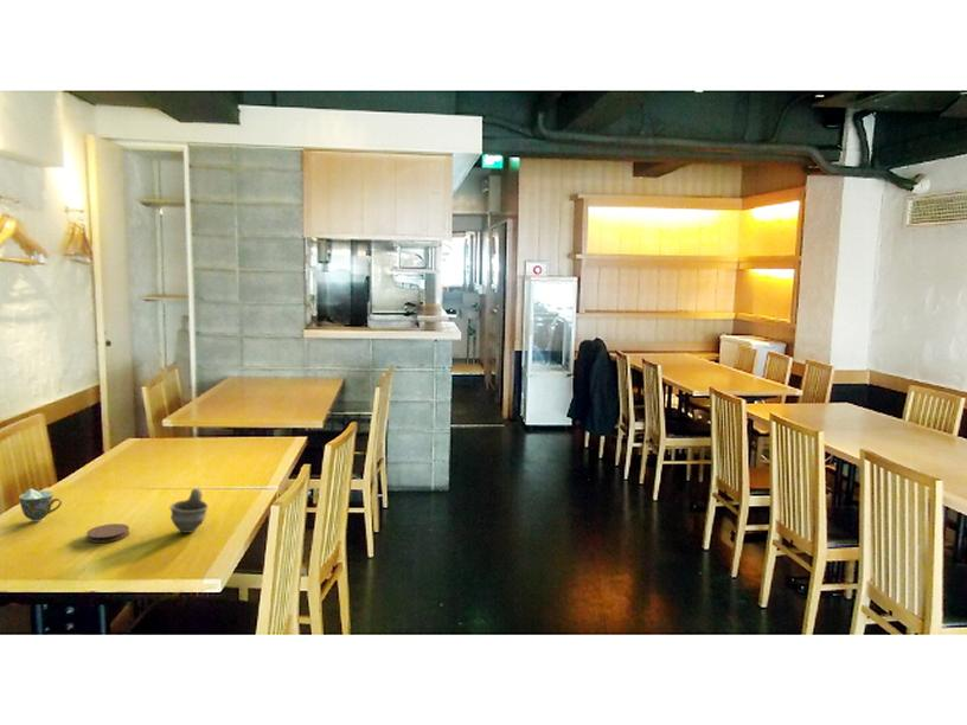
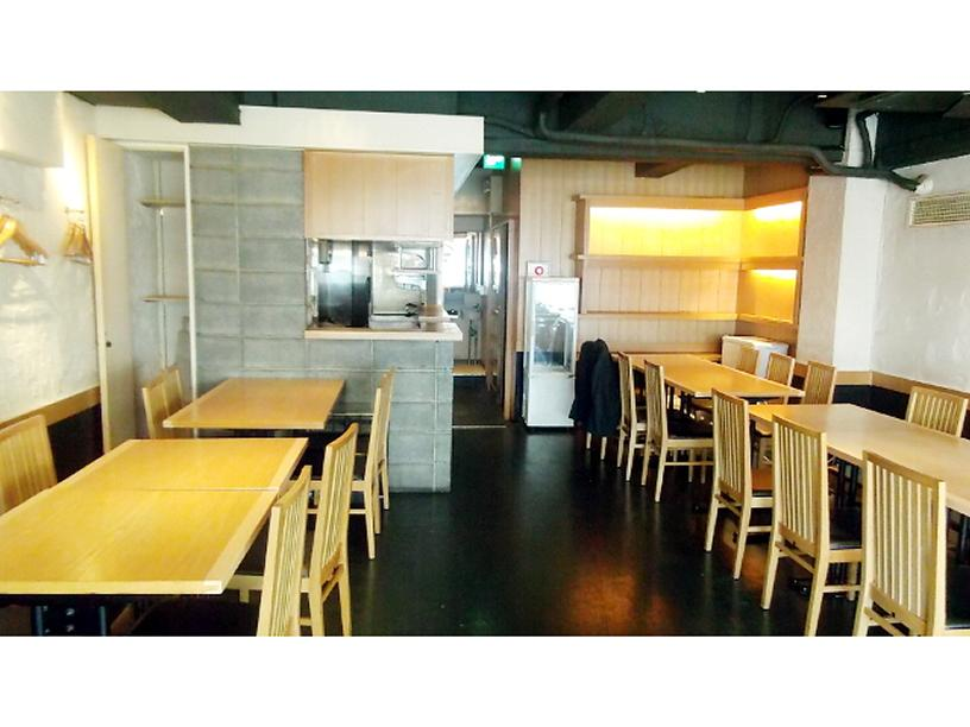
- teacup (40, 503)
- cup (192, 511)
- coaster (108, 532)
